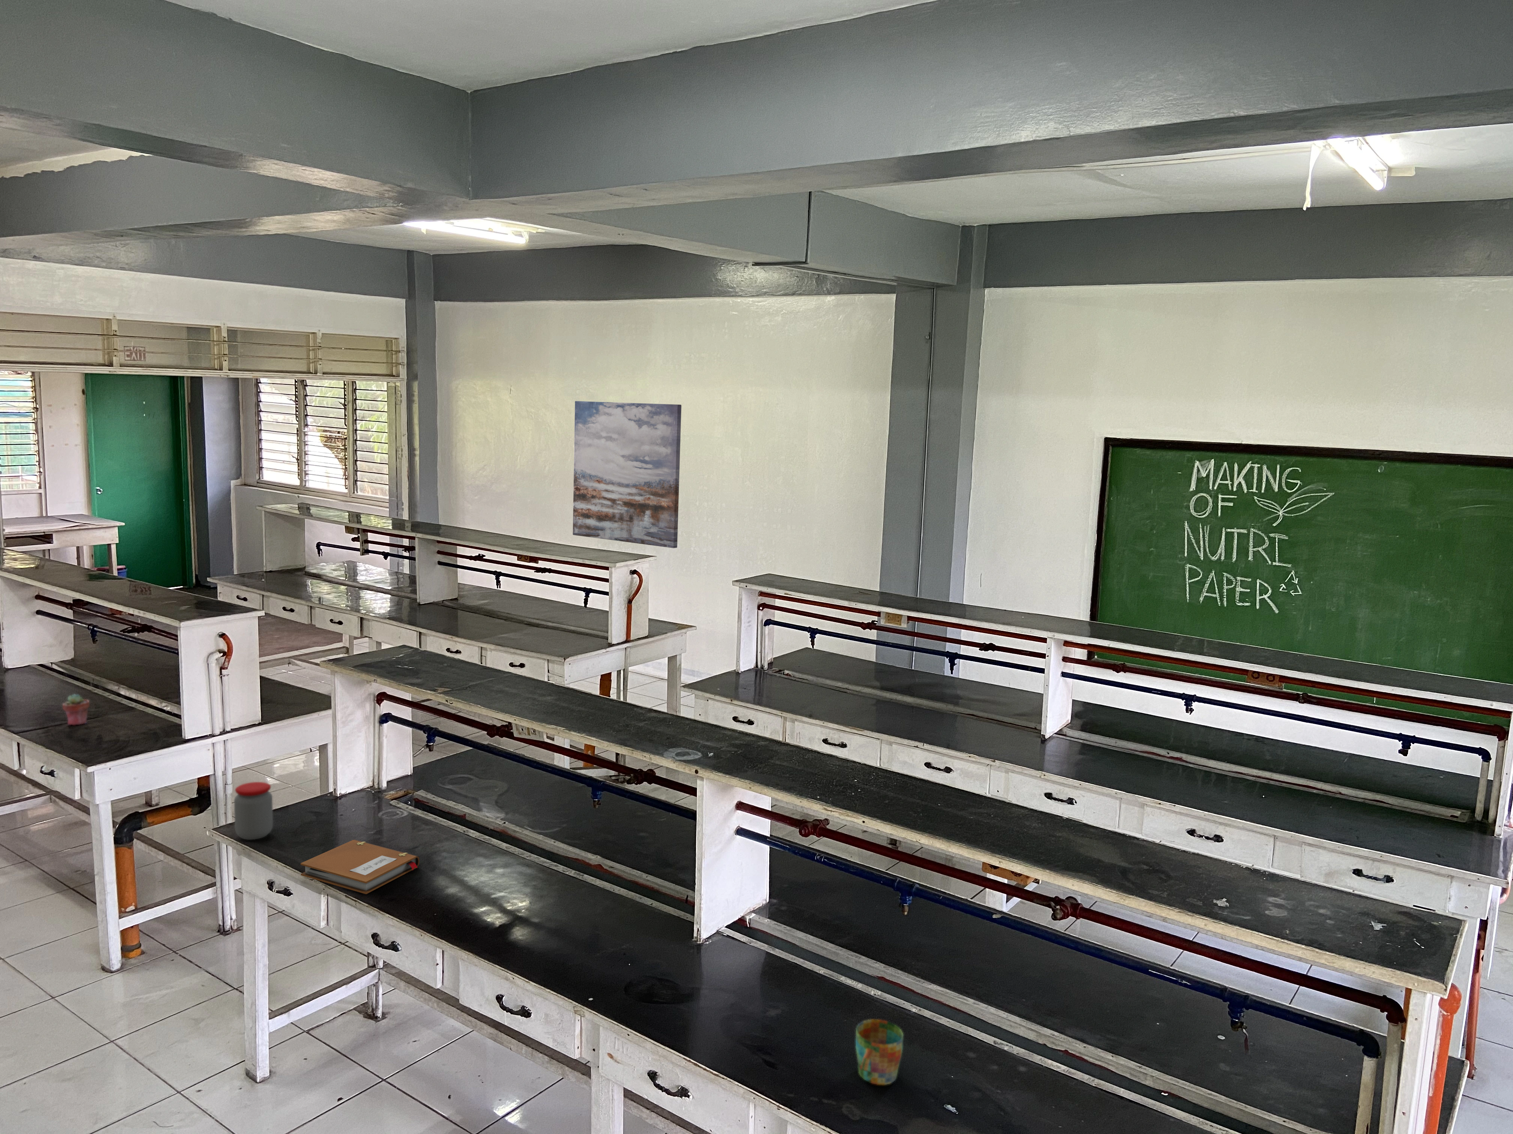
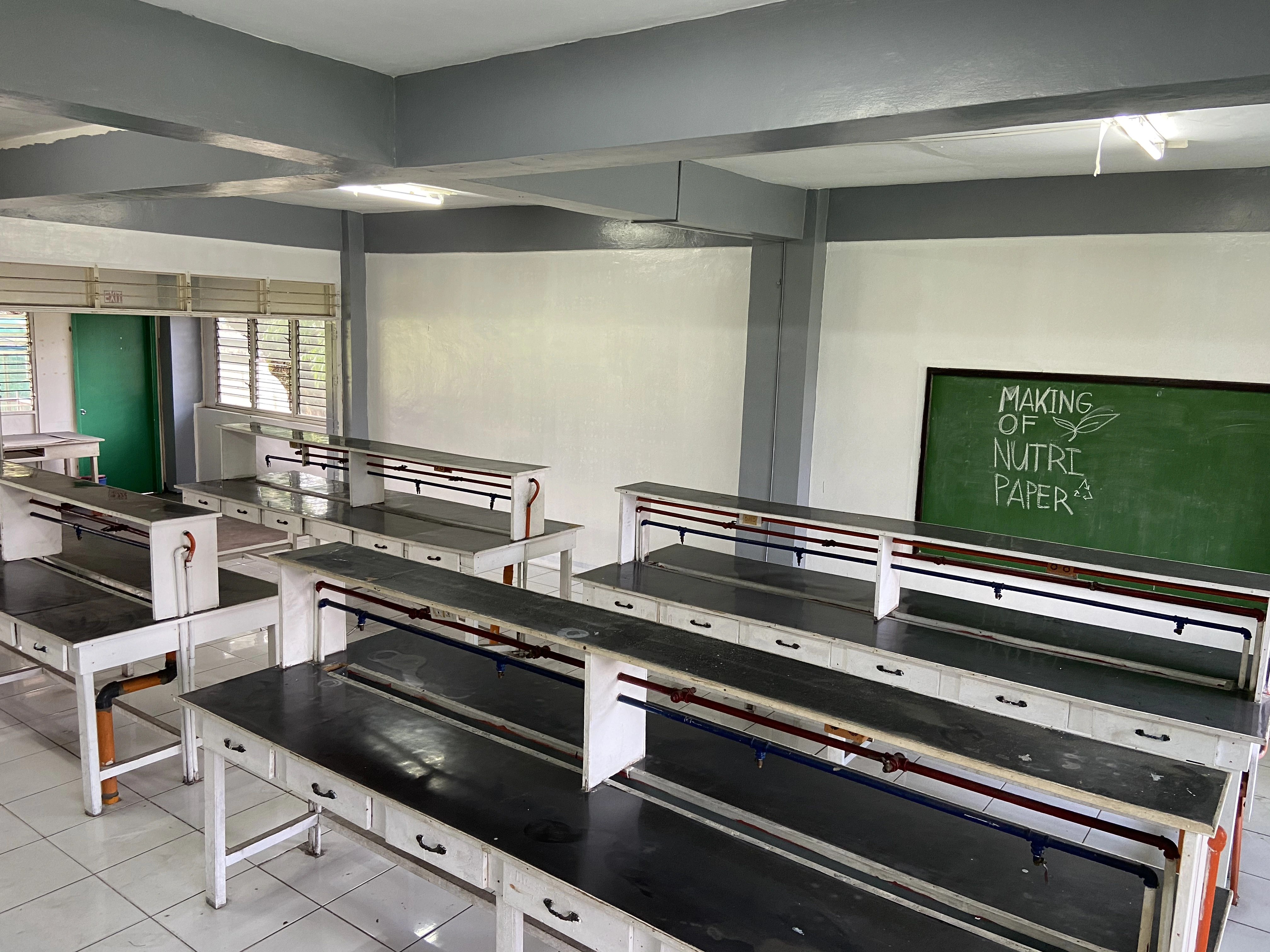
- mug (876, 1057)
- notebook (363, 865)
- wall art (624, 473)
- jar (254, 810)
- potted succulent (76, 709)
